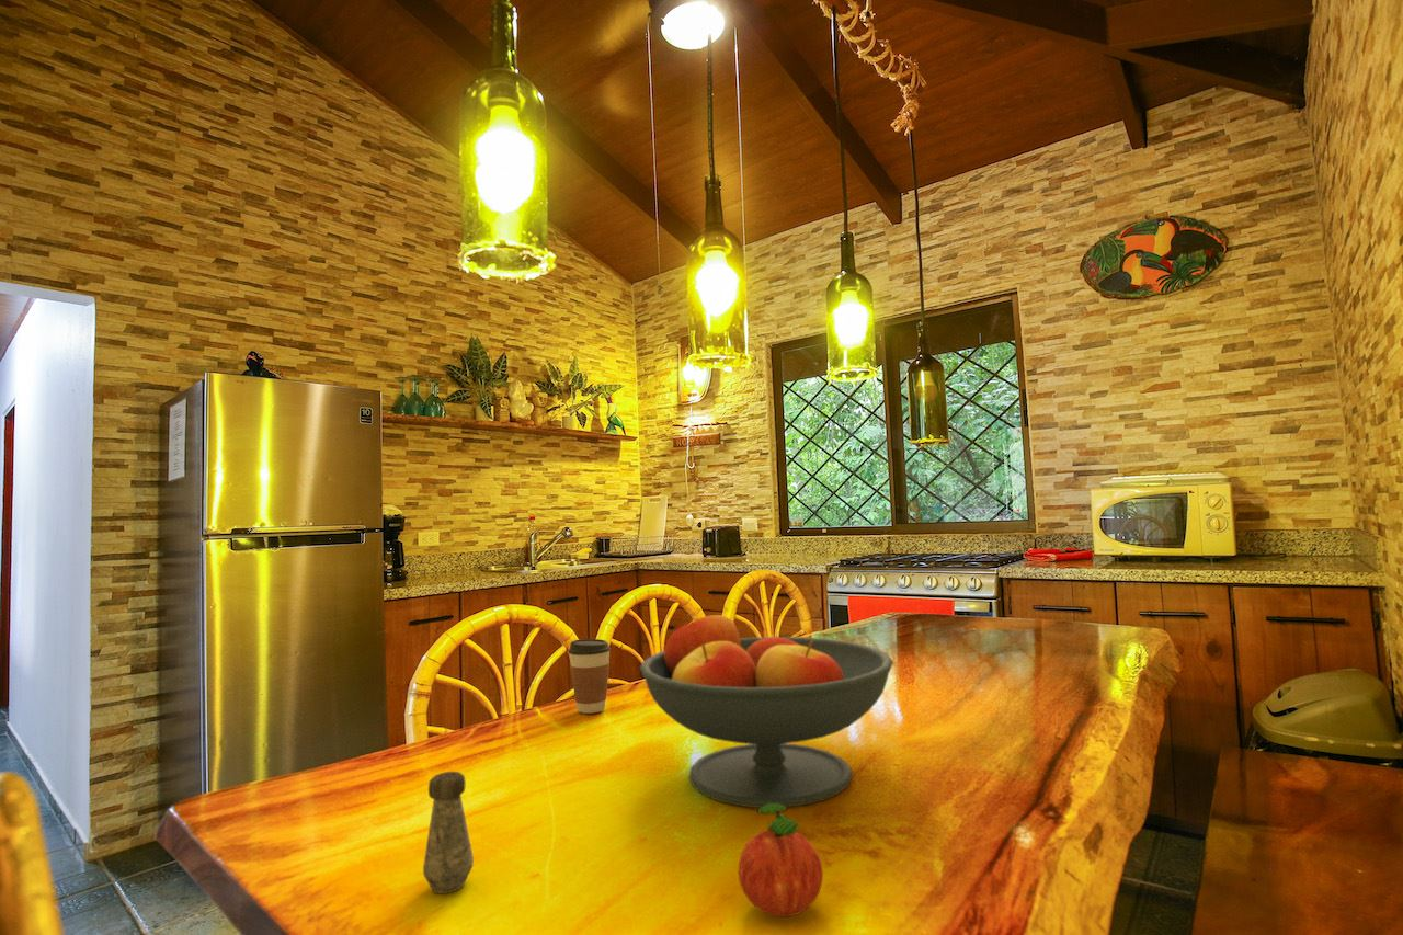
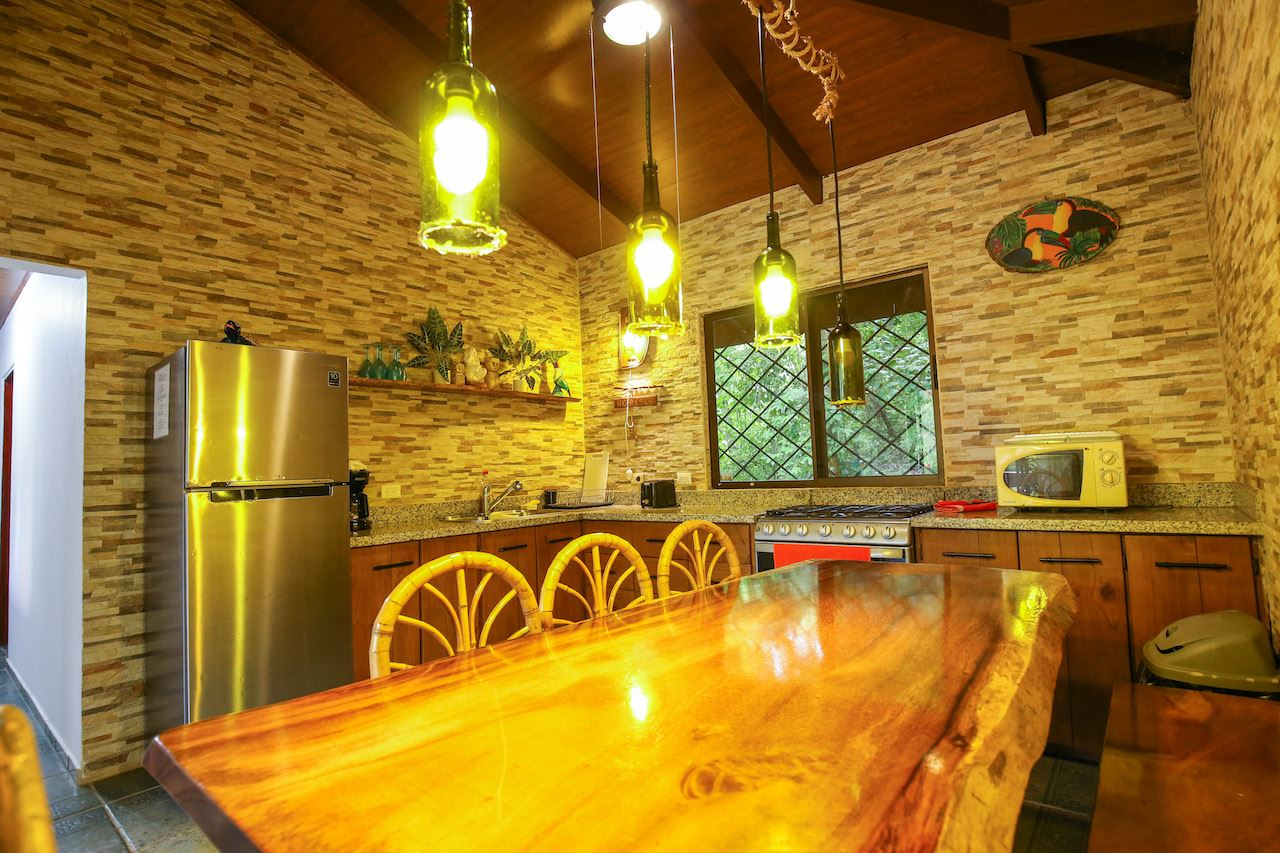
- coffee cup (590, 675)
- fruit bowl (766, 696)
- apple (779, 858)
- salt shaker (447, 829)
